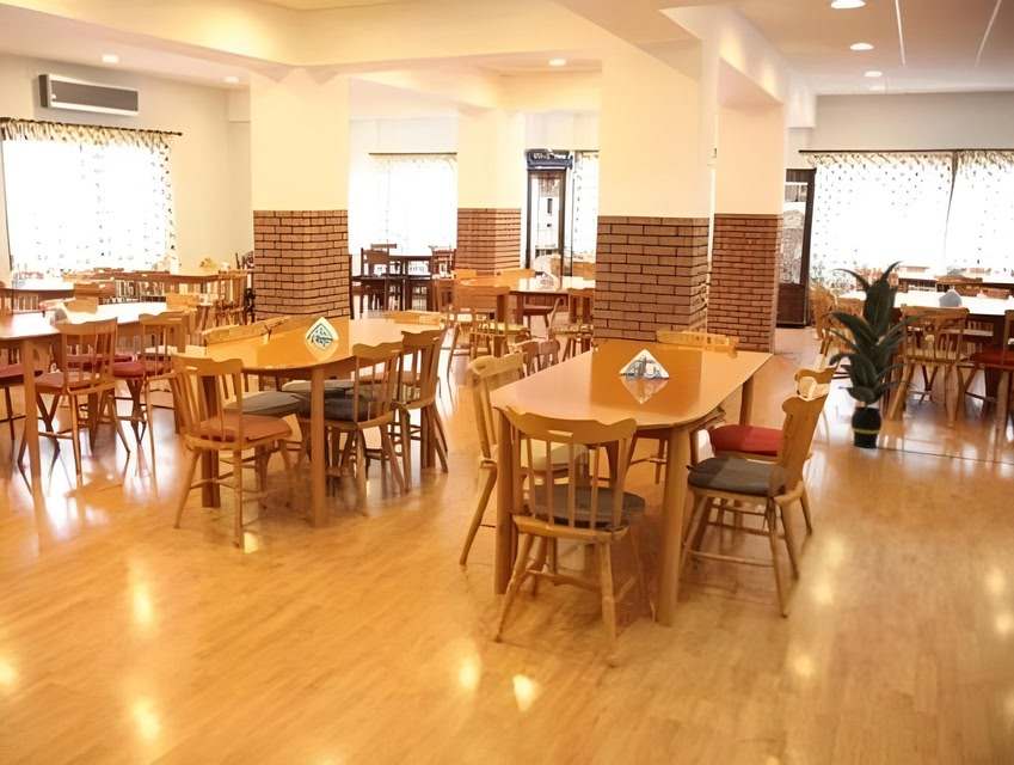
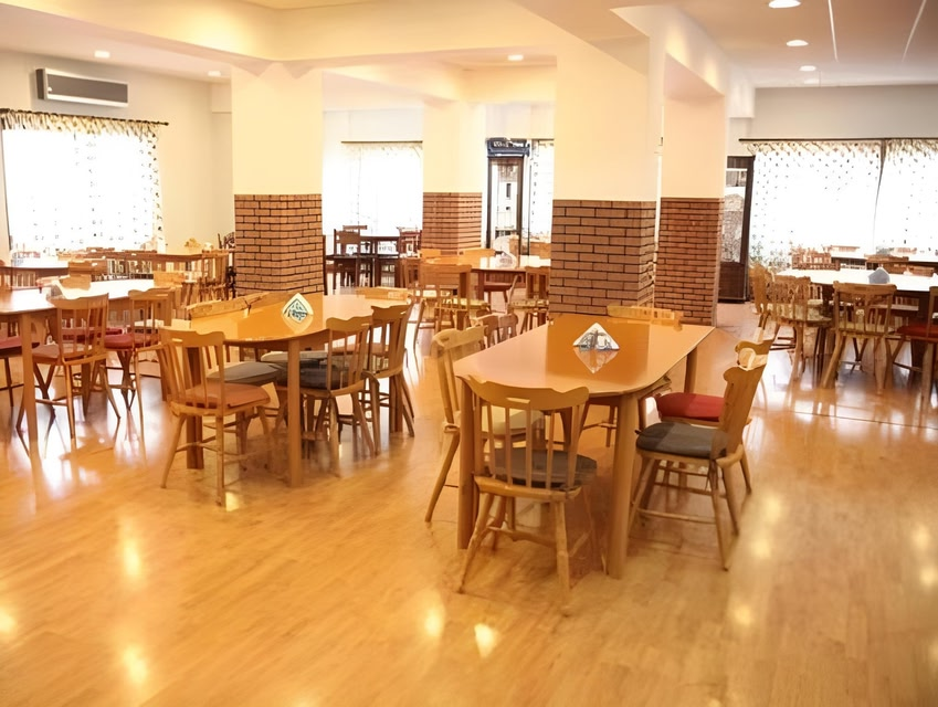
- indoor plant (874, 355)
